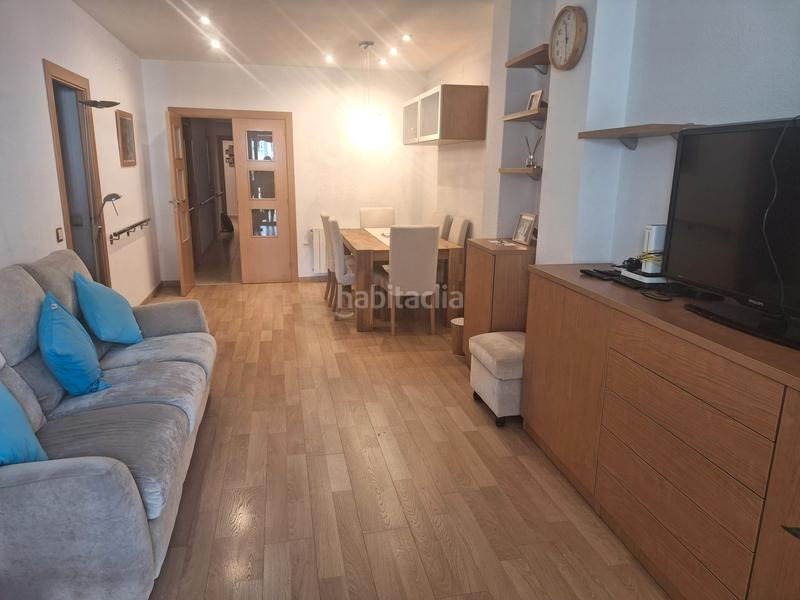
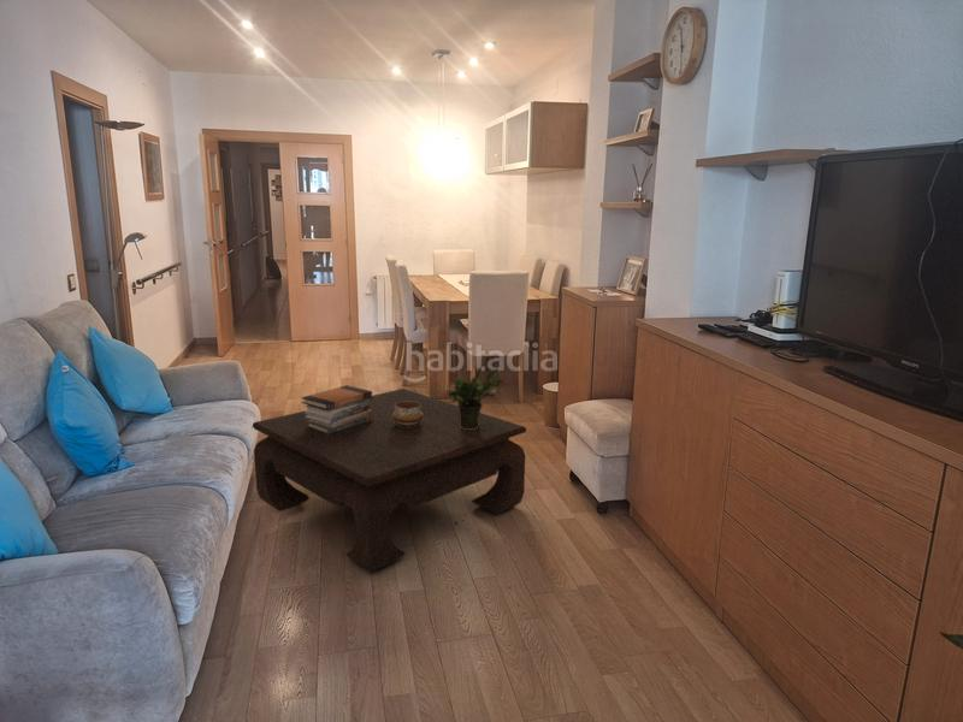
+ coffee table (389, 464)
+ book stack (338, 408)
+ decorative bowl (407, 414)
+ potted plant (480, 393)
